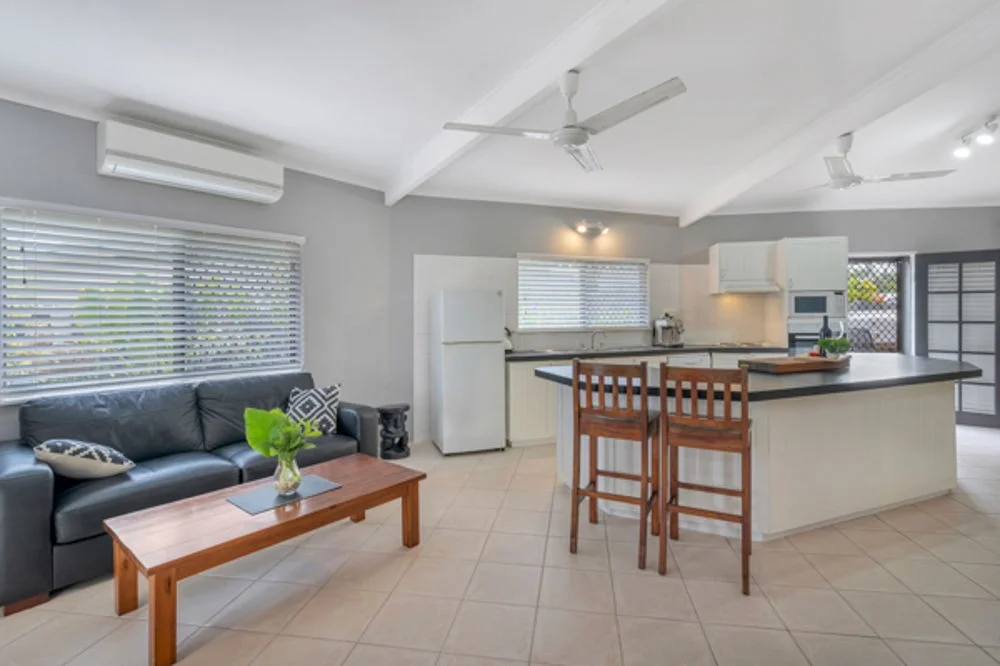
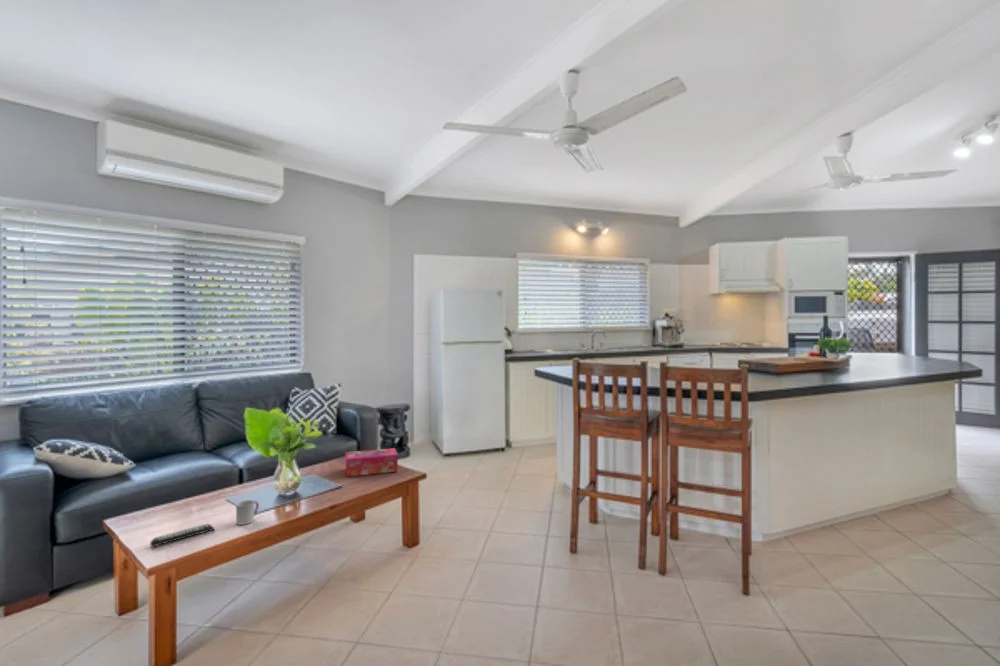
+ tissue box (371, 461)
+ cup (248, 511)
+ remote control (183, 534)
